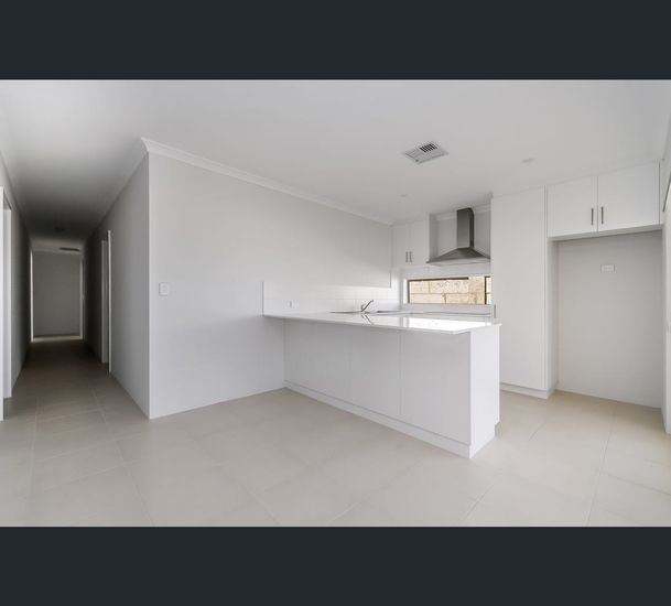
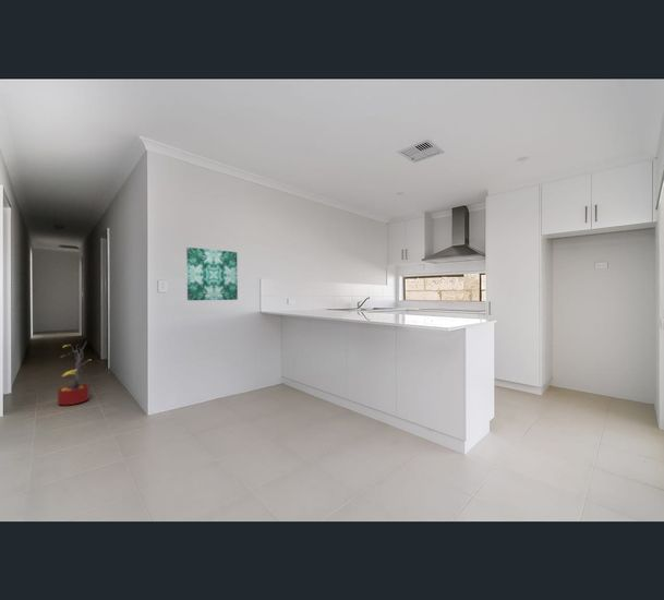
+ wall art (213, 275)
+ decorative plant (80, 371)
